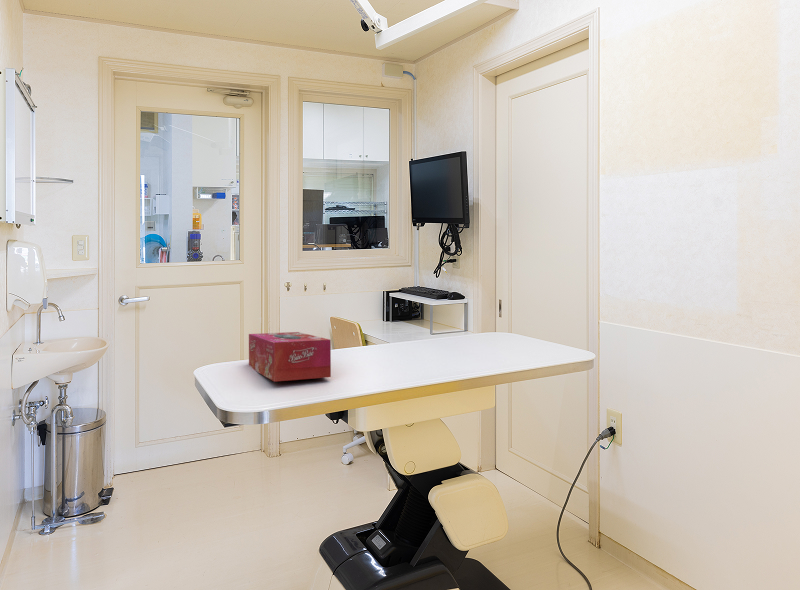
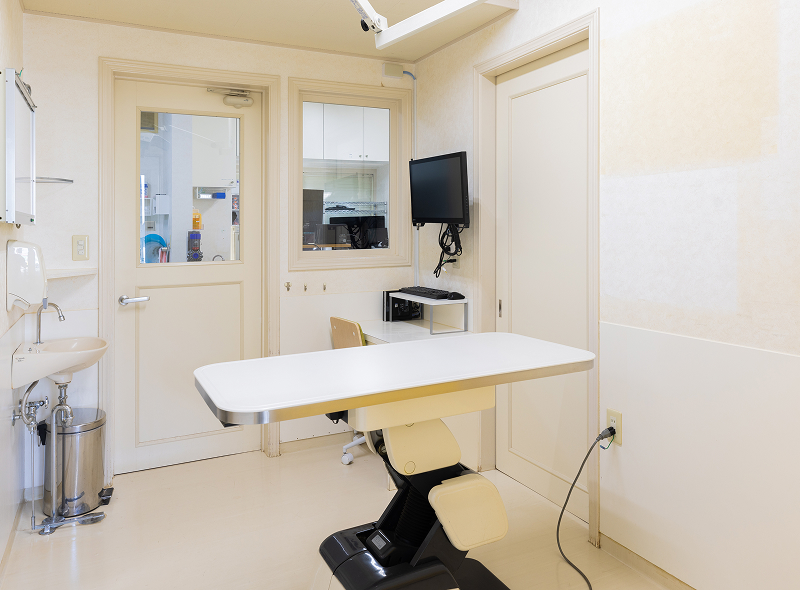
- tissue box (287, 354)
